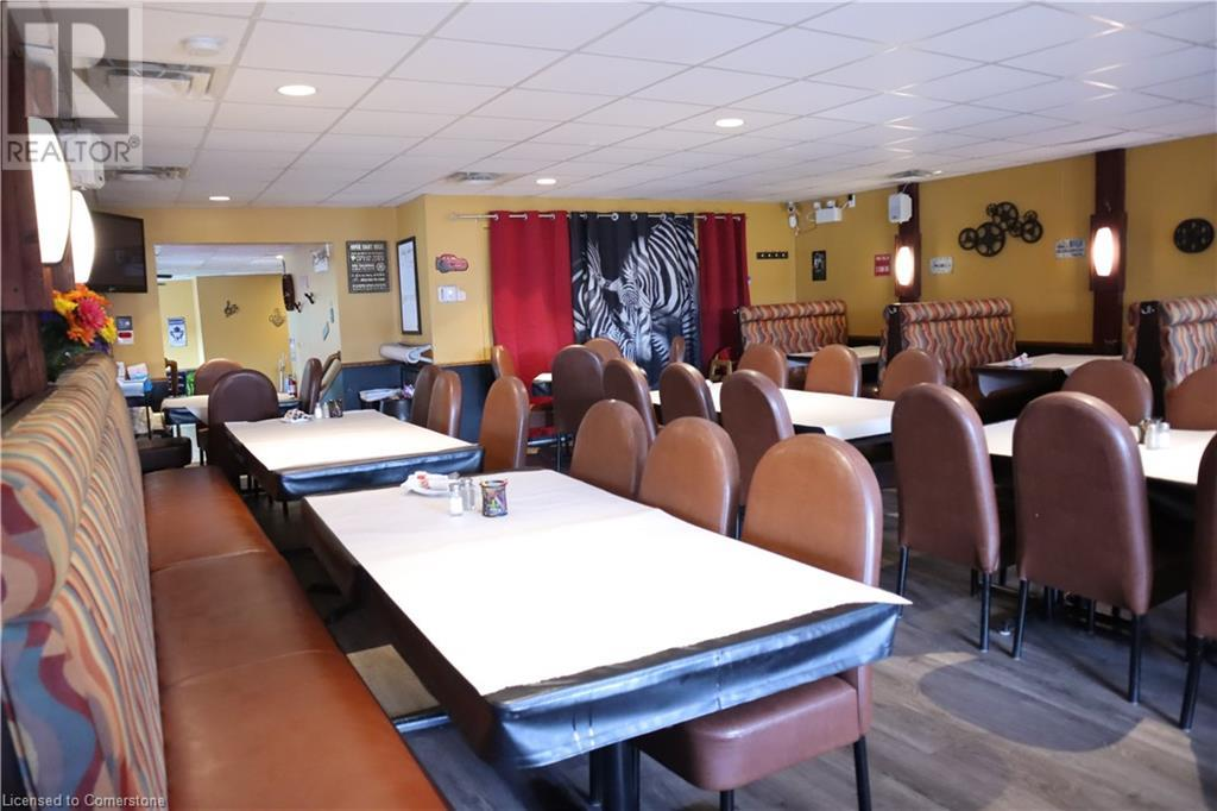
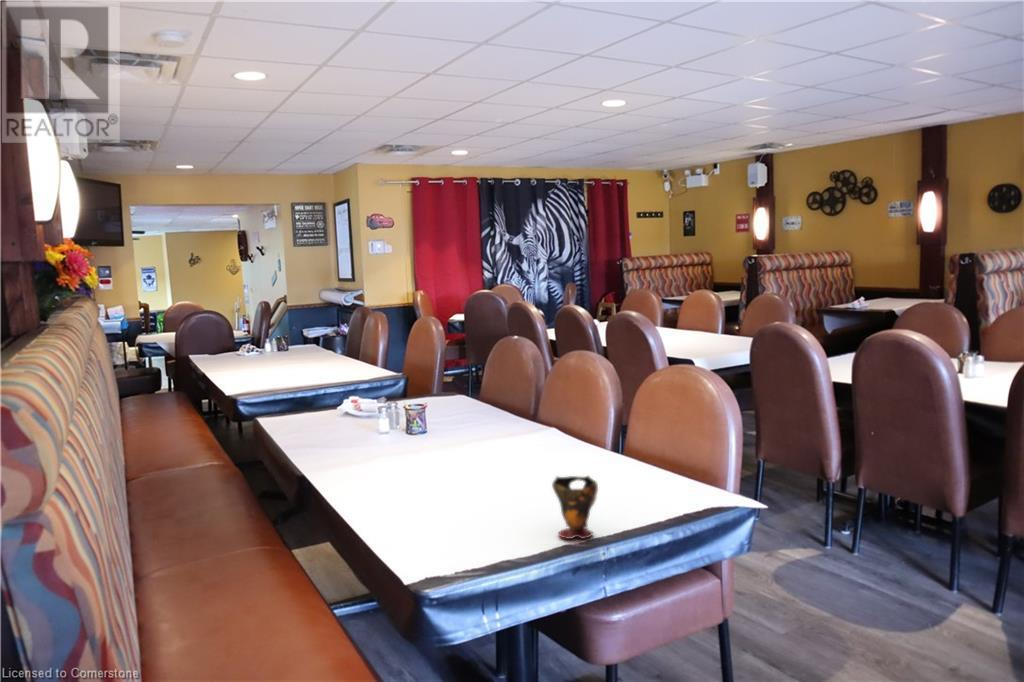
+ cup (575, 506)
